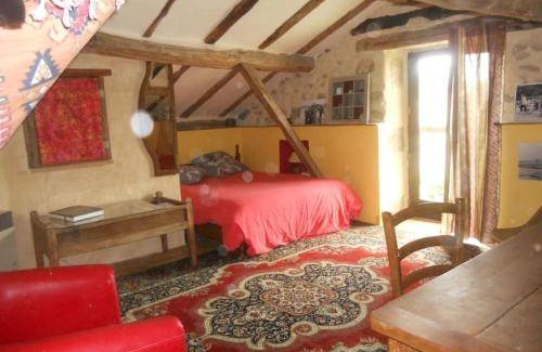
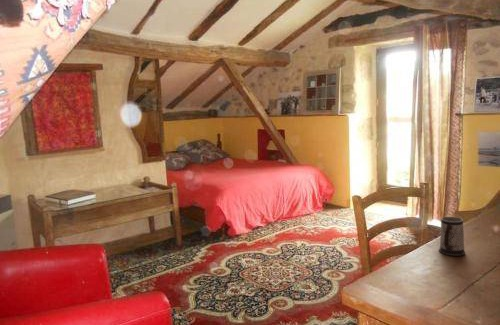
+ mug (450, 236)
